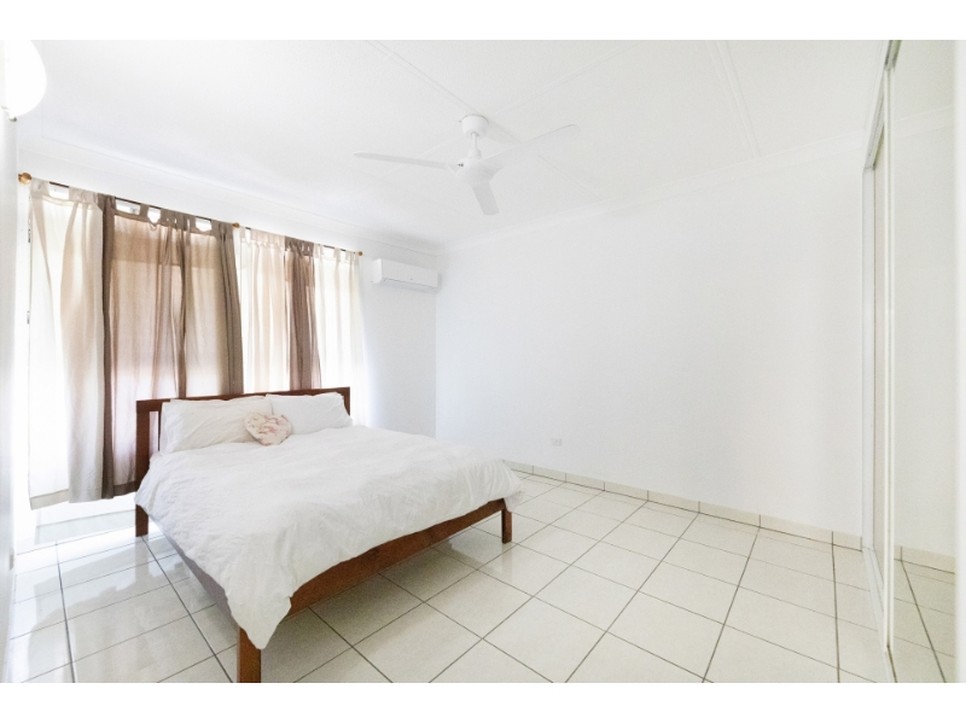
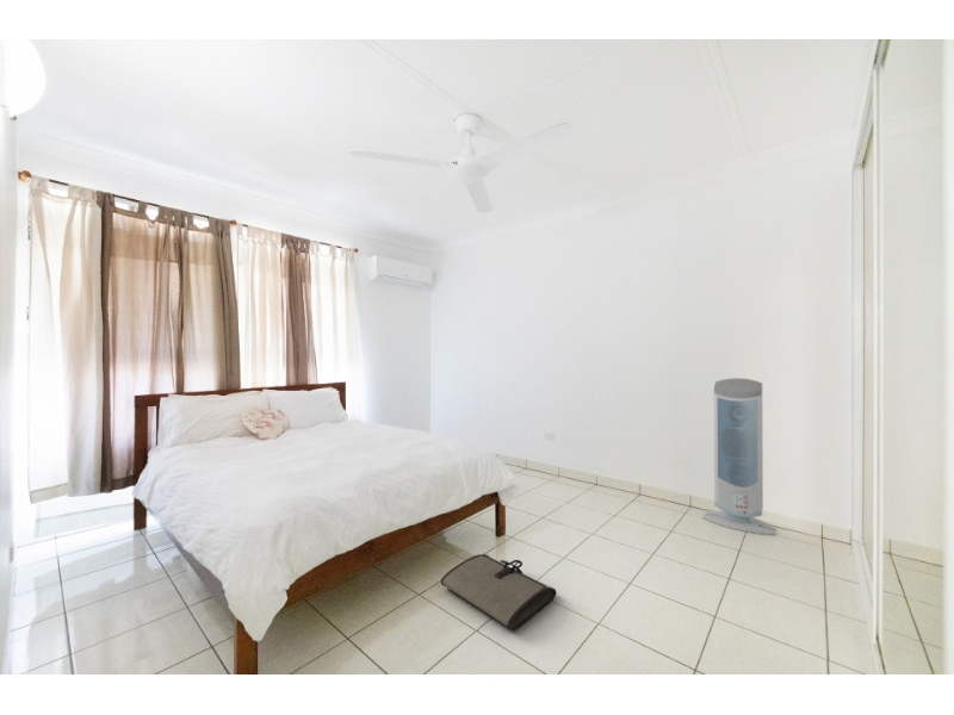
+ tool roll (497, 579)
+ air purifier (737, 450)
